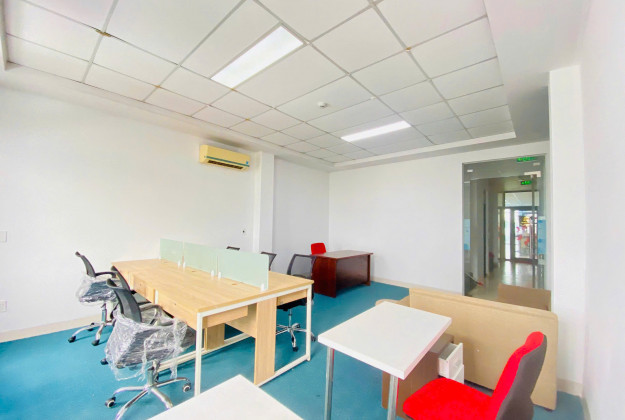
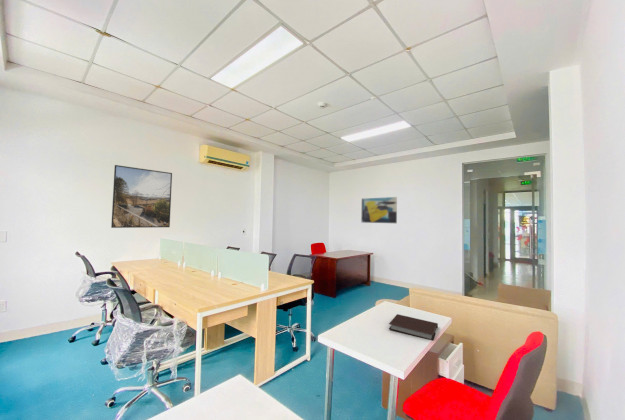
+ wall art (378, 210)
+ notebook (413, 325)
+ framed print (144, 198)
